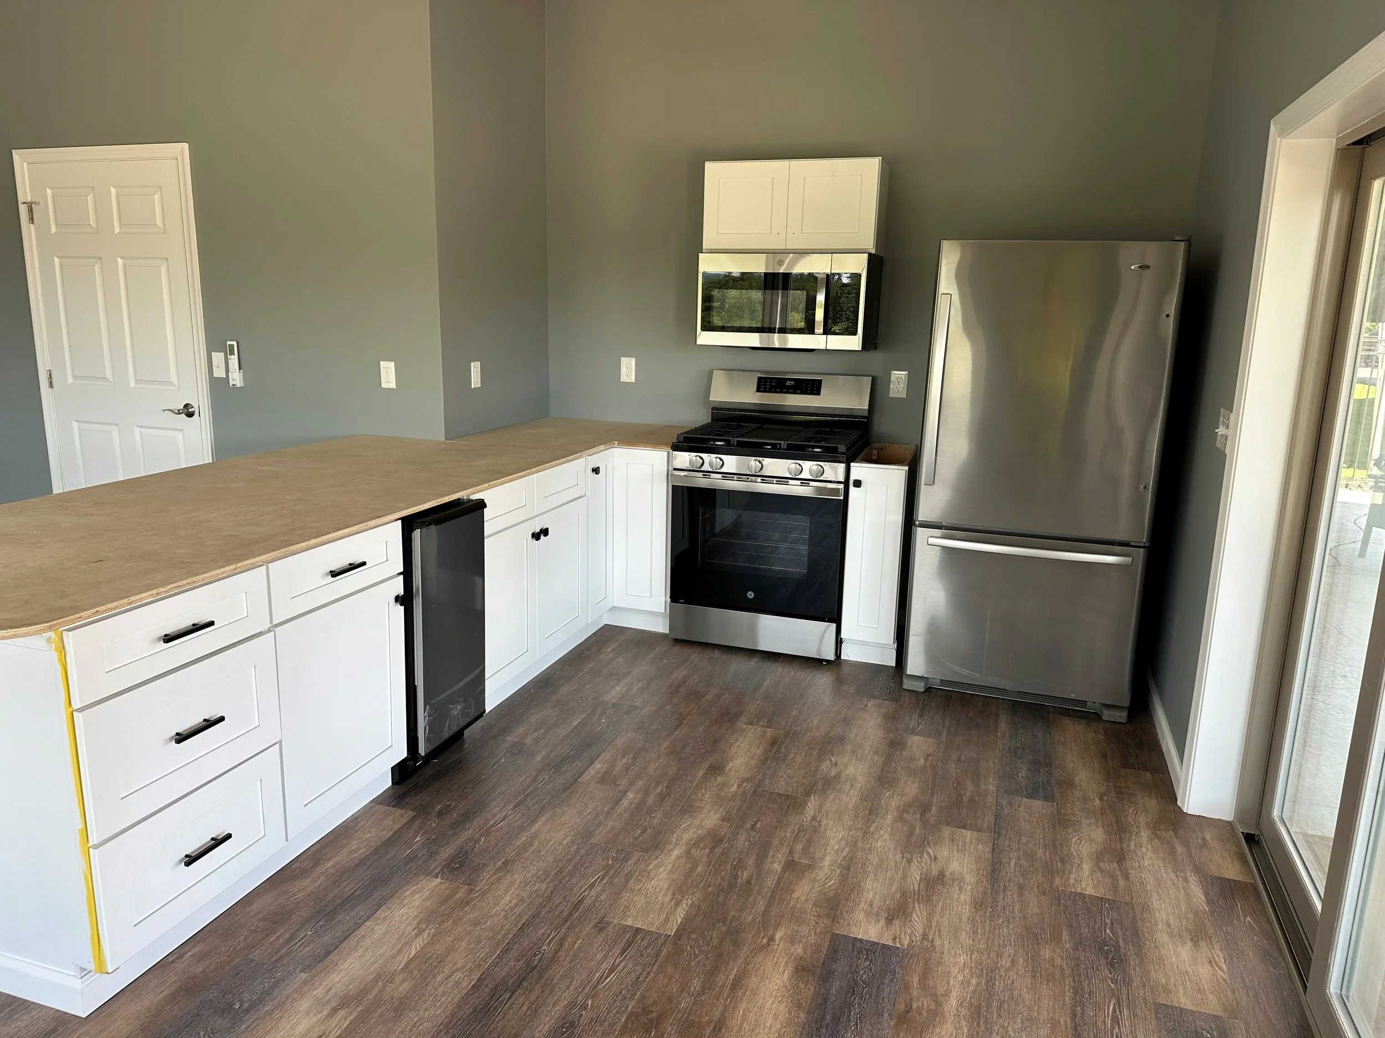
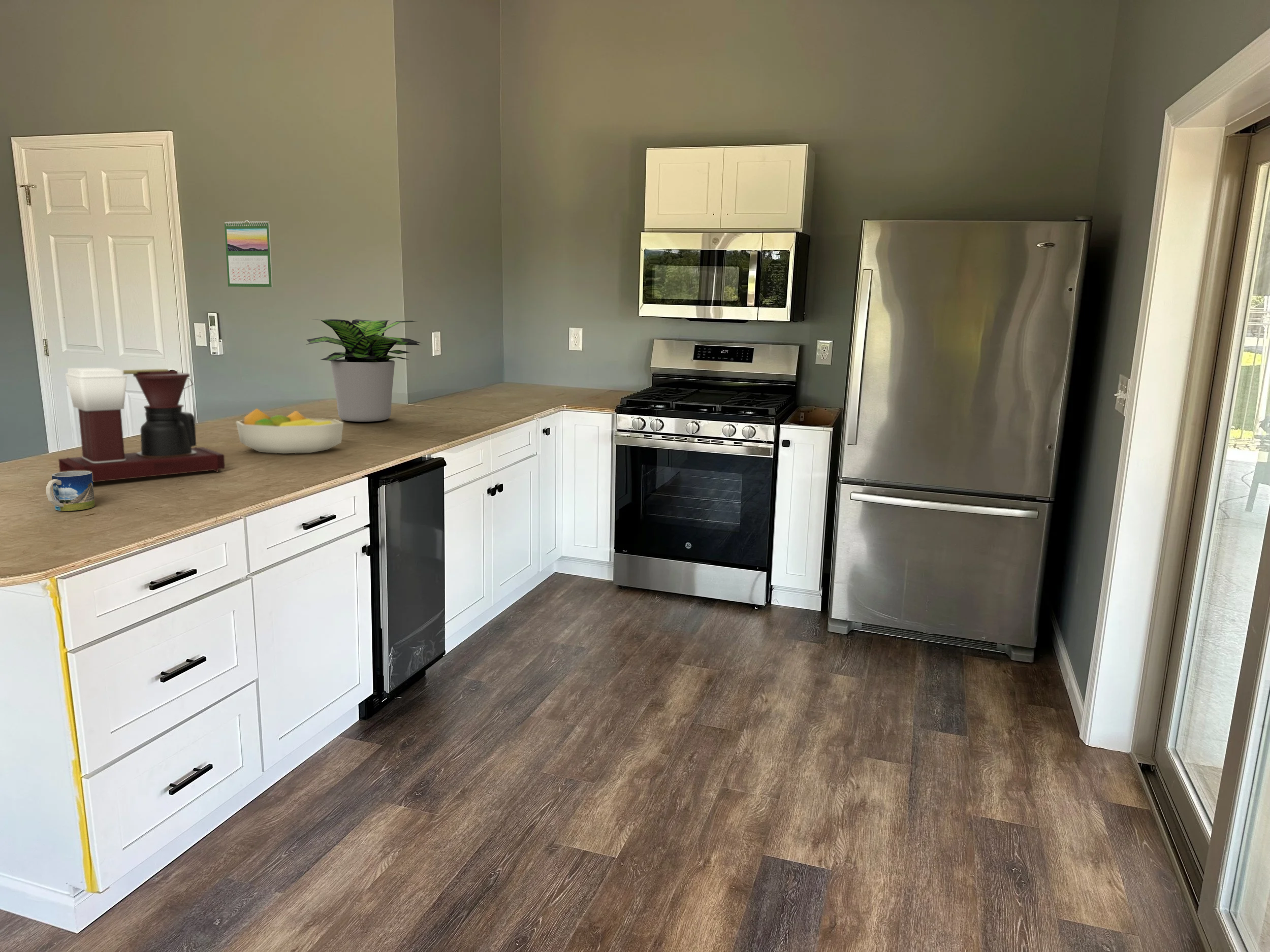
+ coffee maker (143, 424)
+ mug (68, 491)
+ fruit bowl (290, 429)
+ calendar (248, 254)
+ potted plant (371, 370)
